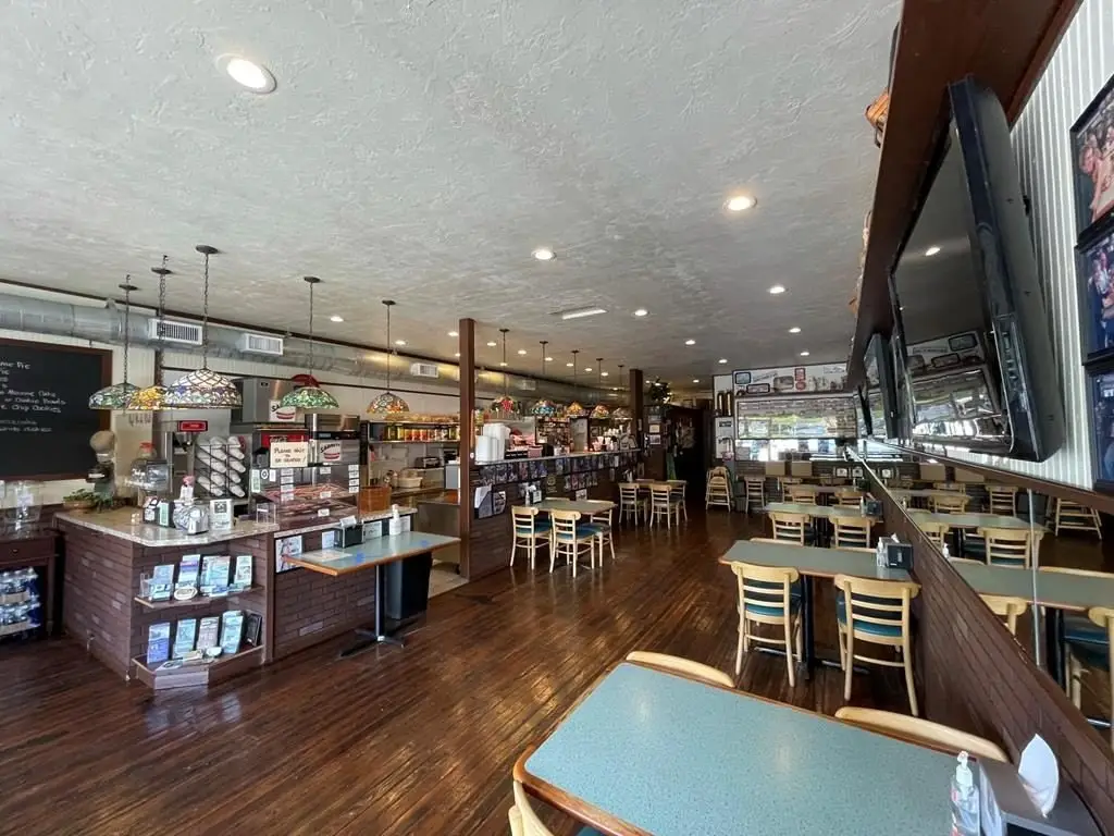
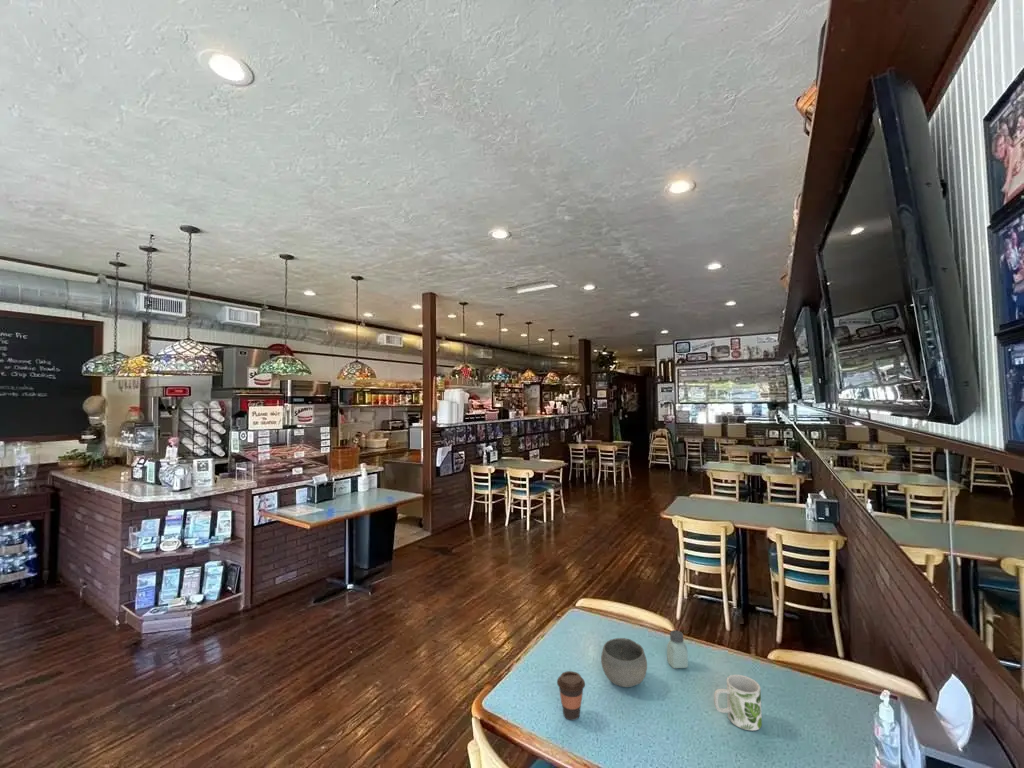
+ mug (736, 701)
+ saltshaker (677, 648)
+ bowl (624, 664)
+ coffee cup (571, 696)
